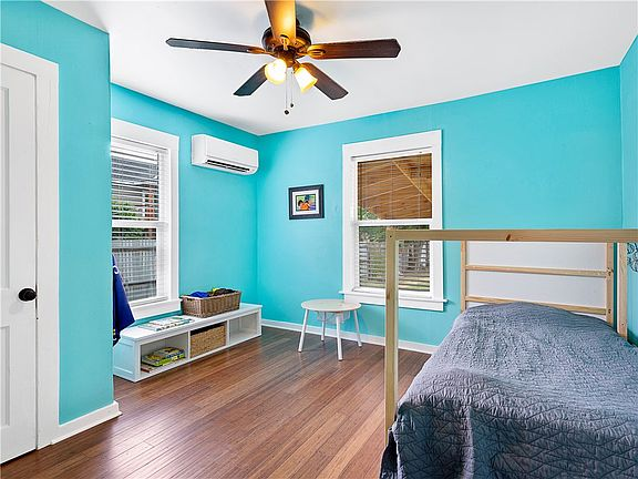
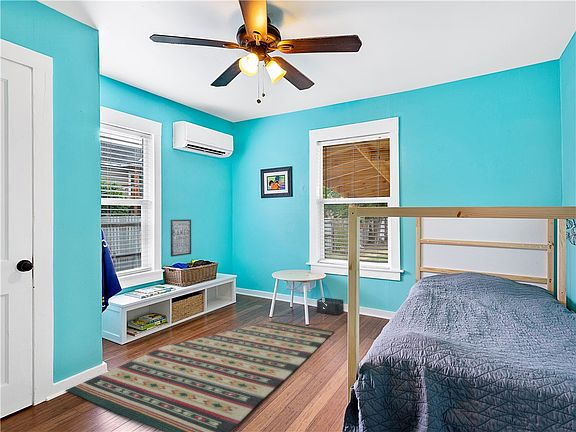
+ rug (226, 355)
+ storage bin (330, 305)
+ wall art (181, 237)
